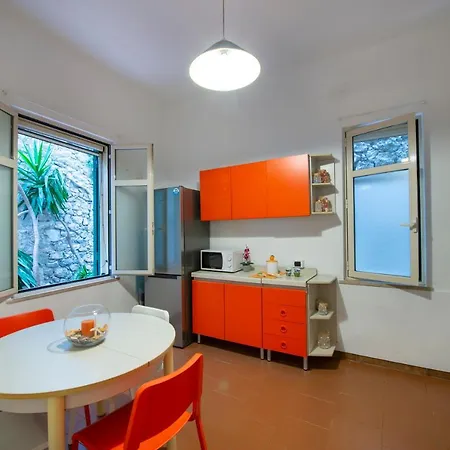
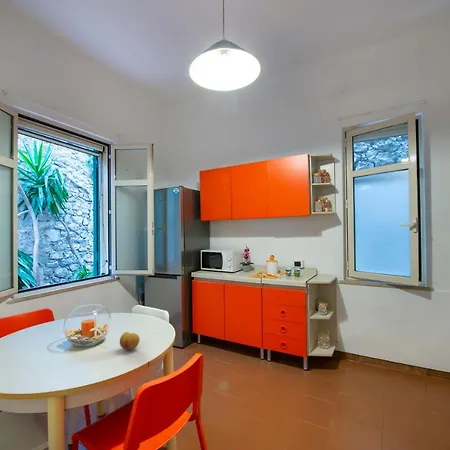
+ fruit (129, 341)
